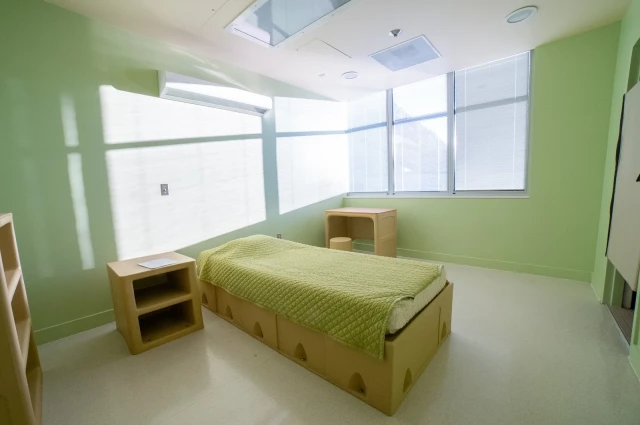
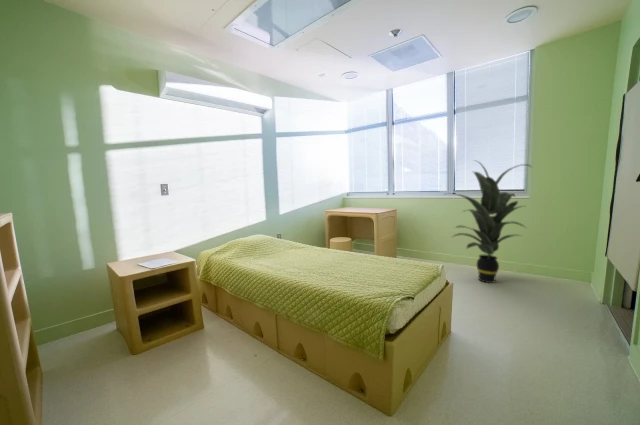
+ indoor plant (485, 220)
